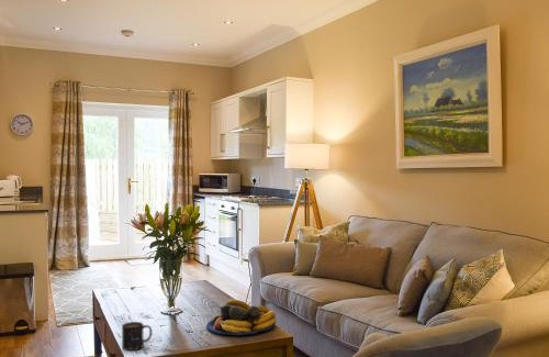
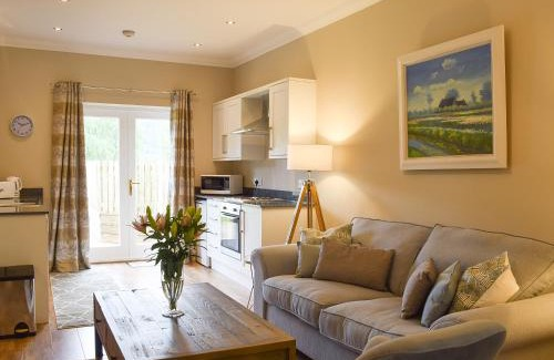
- fruit bowl (240, 312)
- mug (137, 334)
